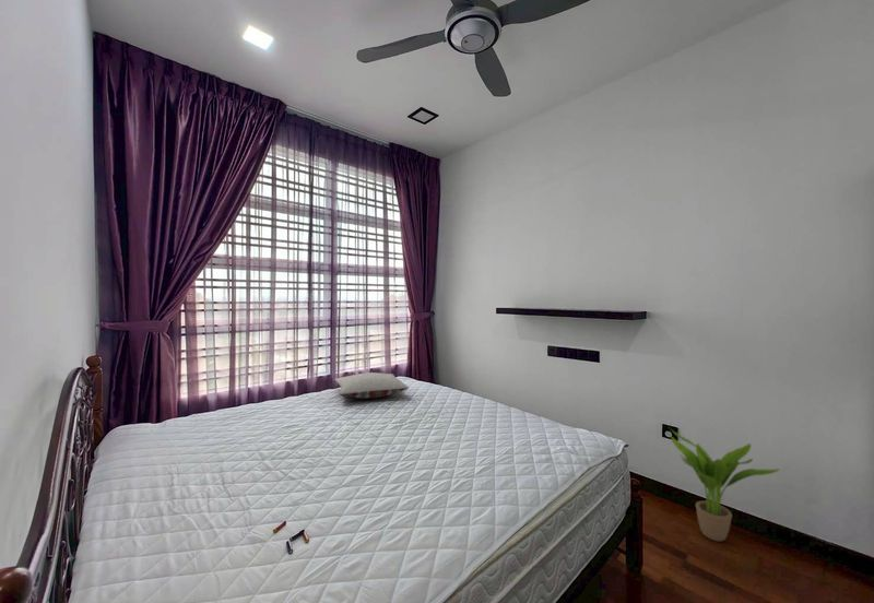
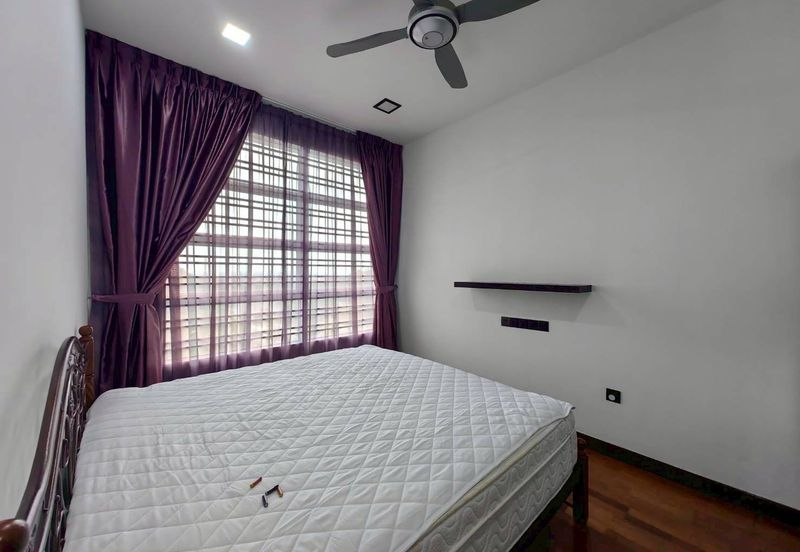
- potted plant (714, 486)
- pillow (369, 382)
